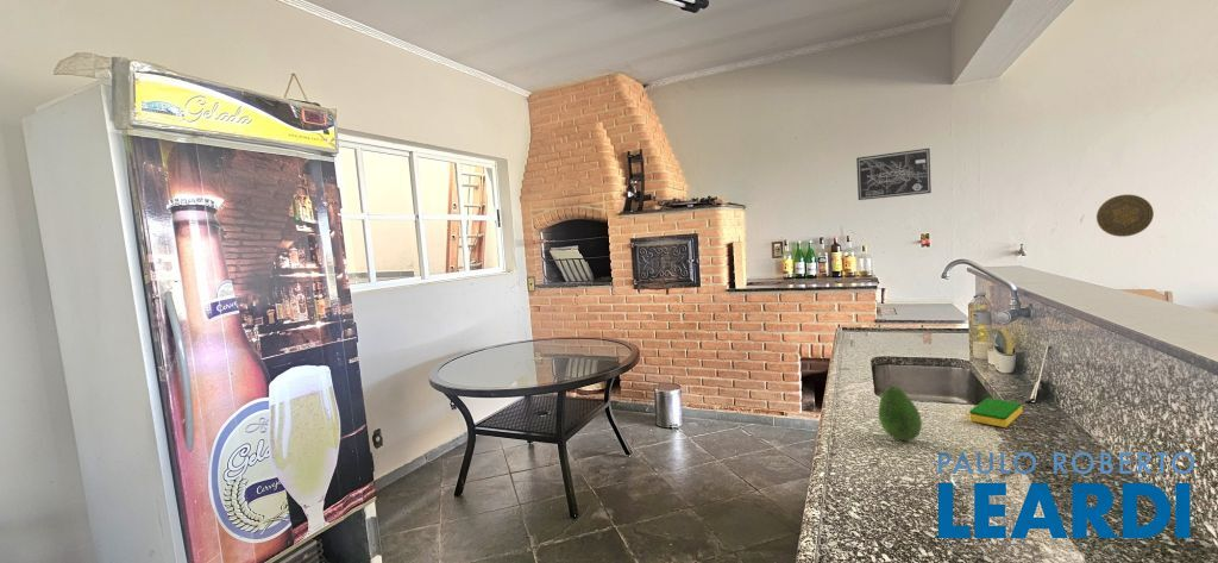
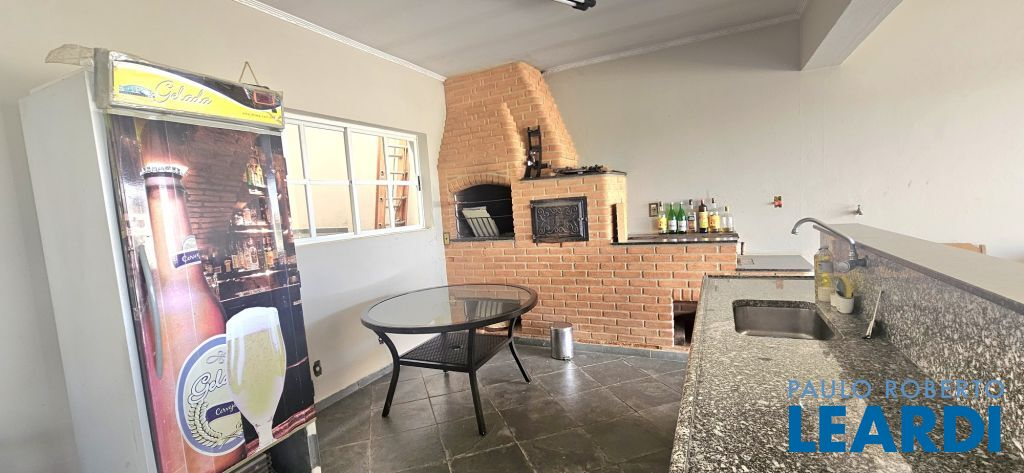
- wall art (892, 175)
- fruit (898, 413)
- decorative plate (1125, 215)
- dish sponge (996, 412)
